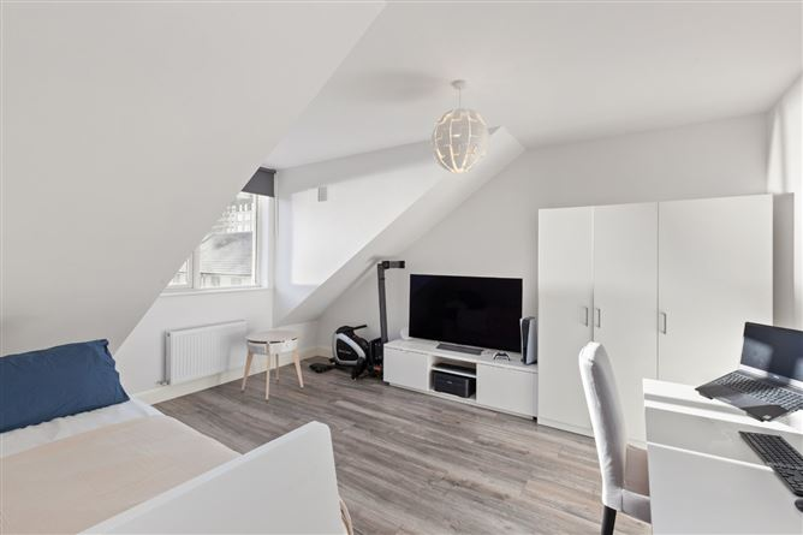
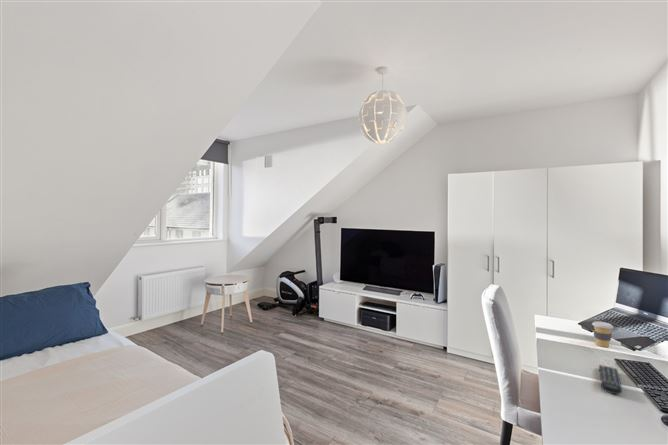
+ coffee cup (602, 334)
+ remote control (609, 378)
